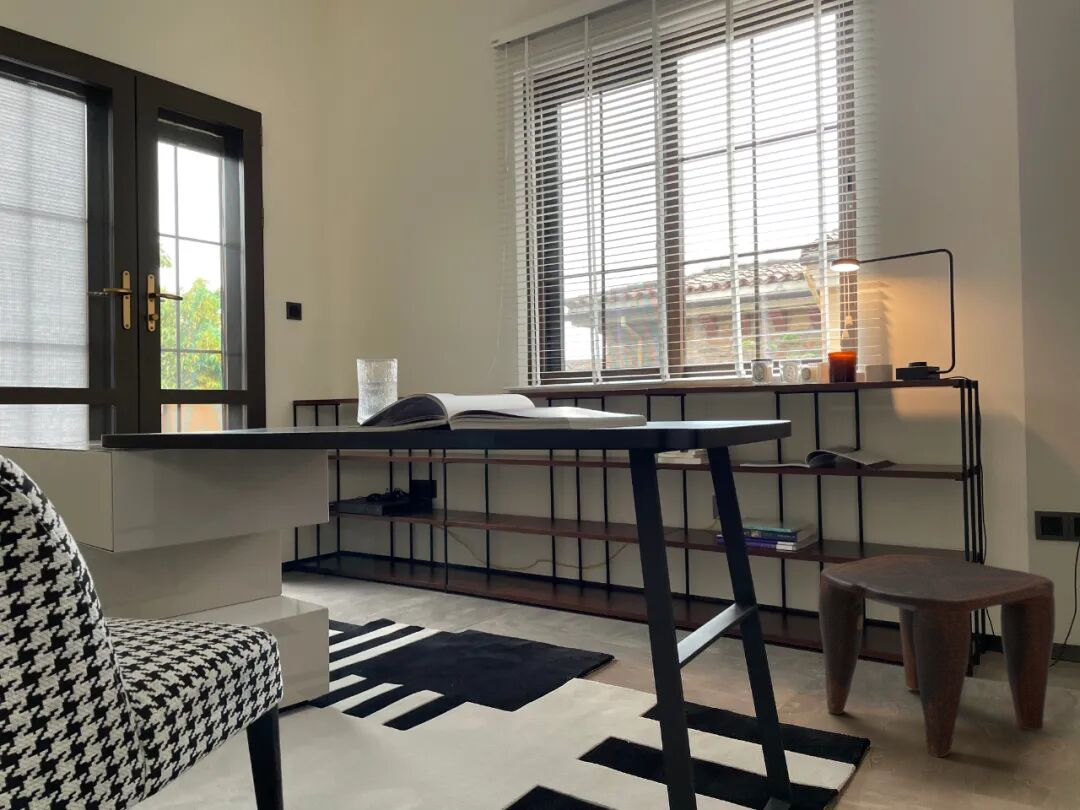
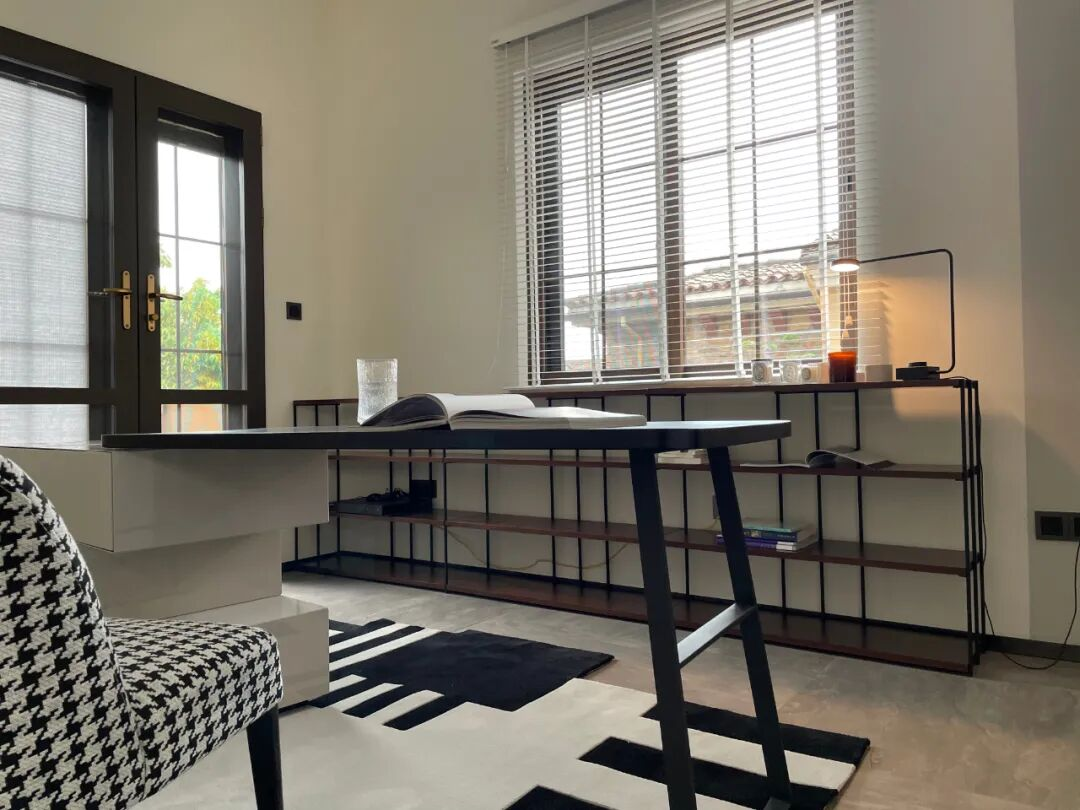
- stool (932, 645)
